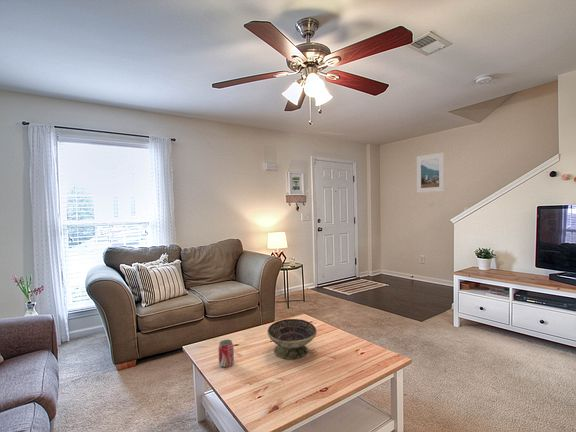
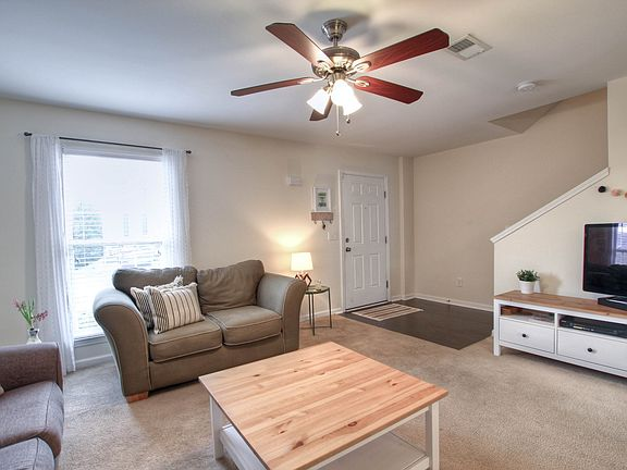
- beverage can (226, 353)
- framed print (429, 173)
- decorative bowl (292, 339)
